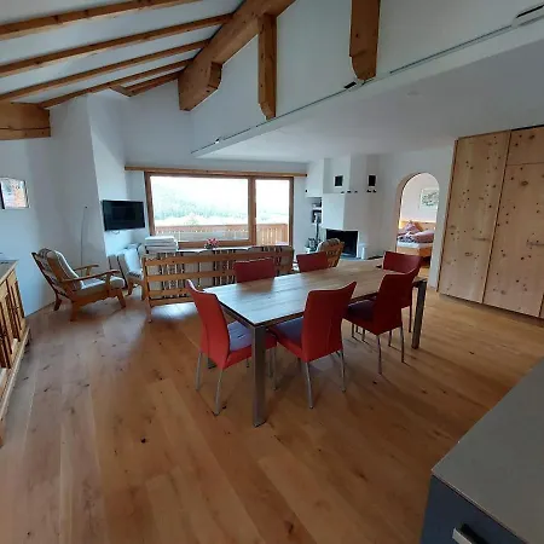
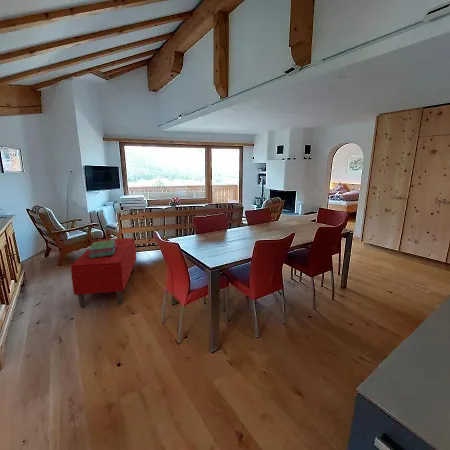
+ bench (109, 267)
+ stack of books (103, 248)
